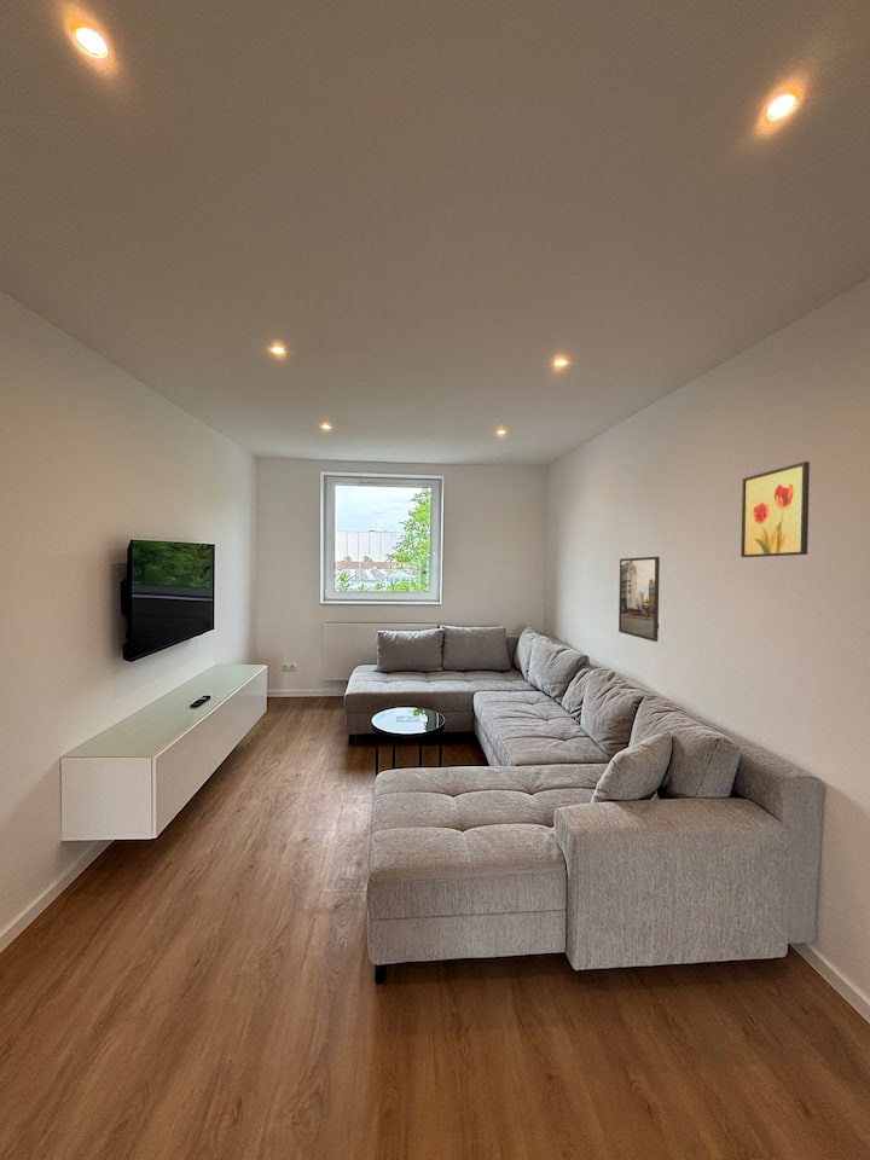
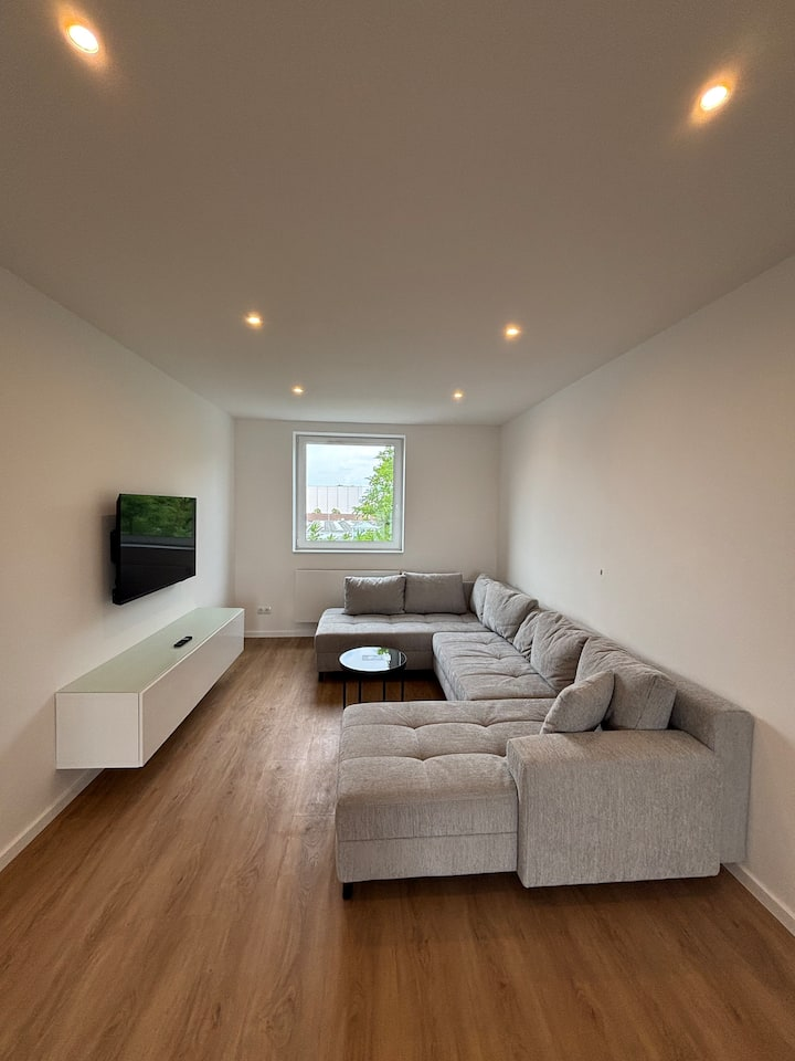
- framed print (637, 597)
- wall art (773, 514)
